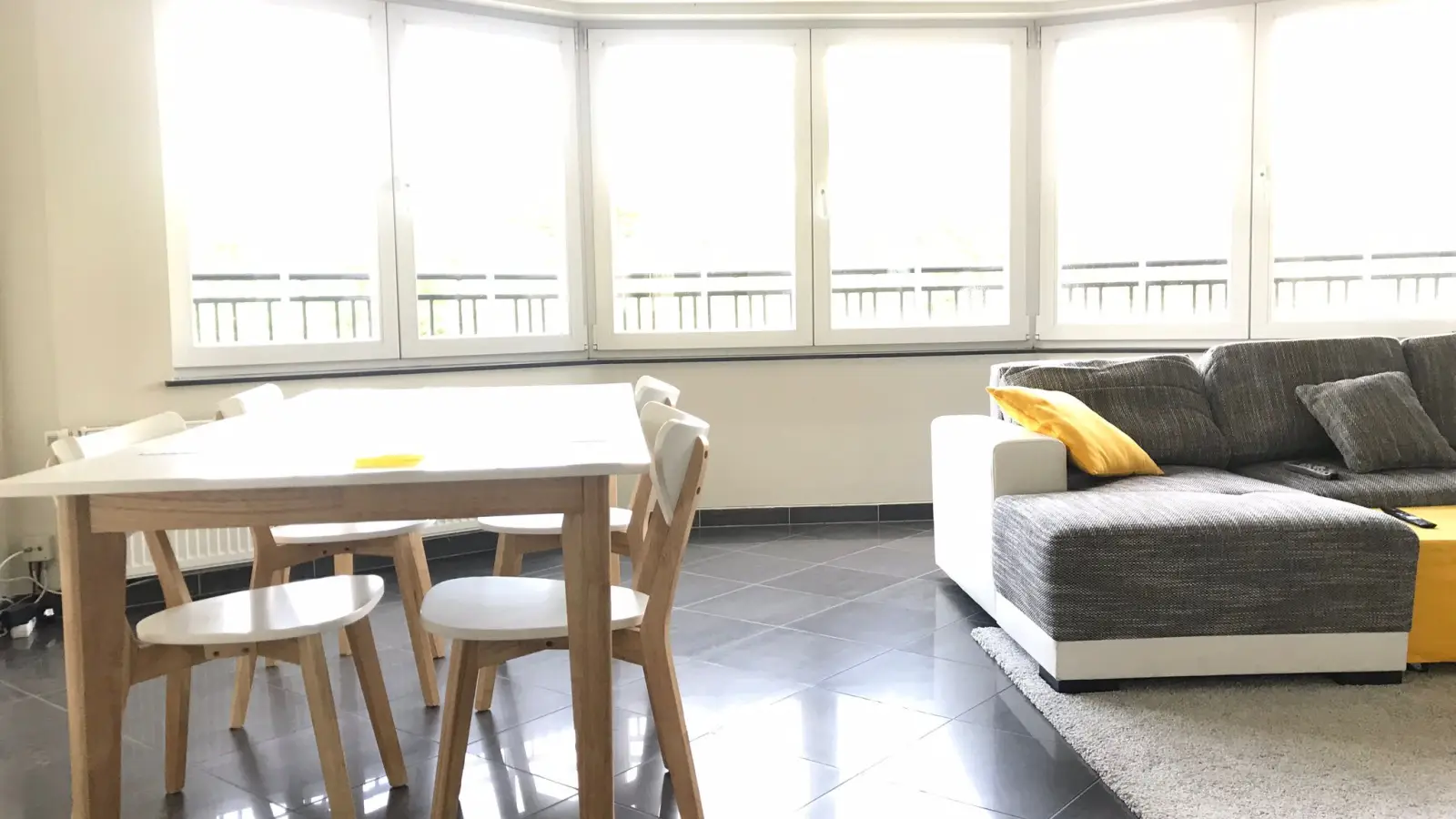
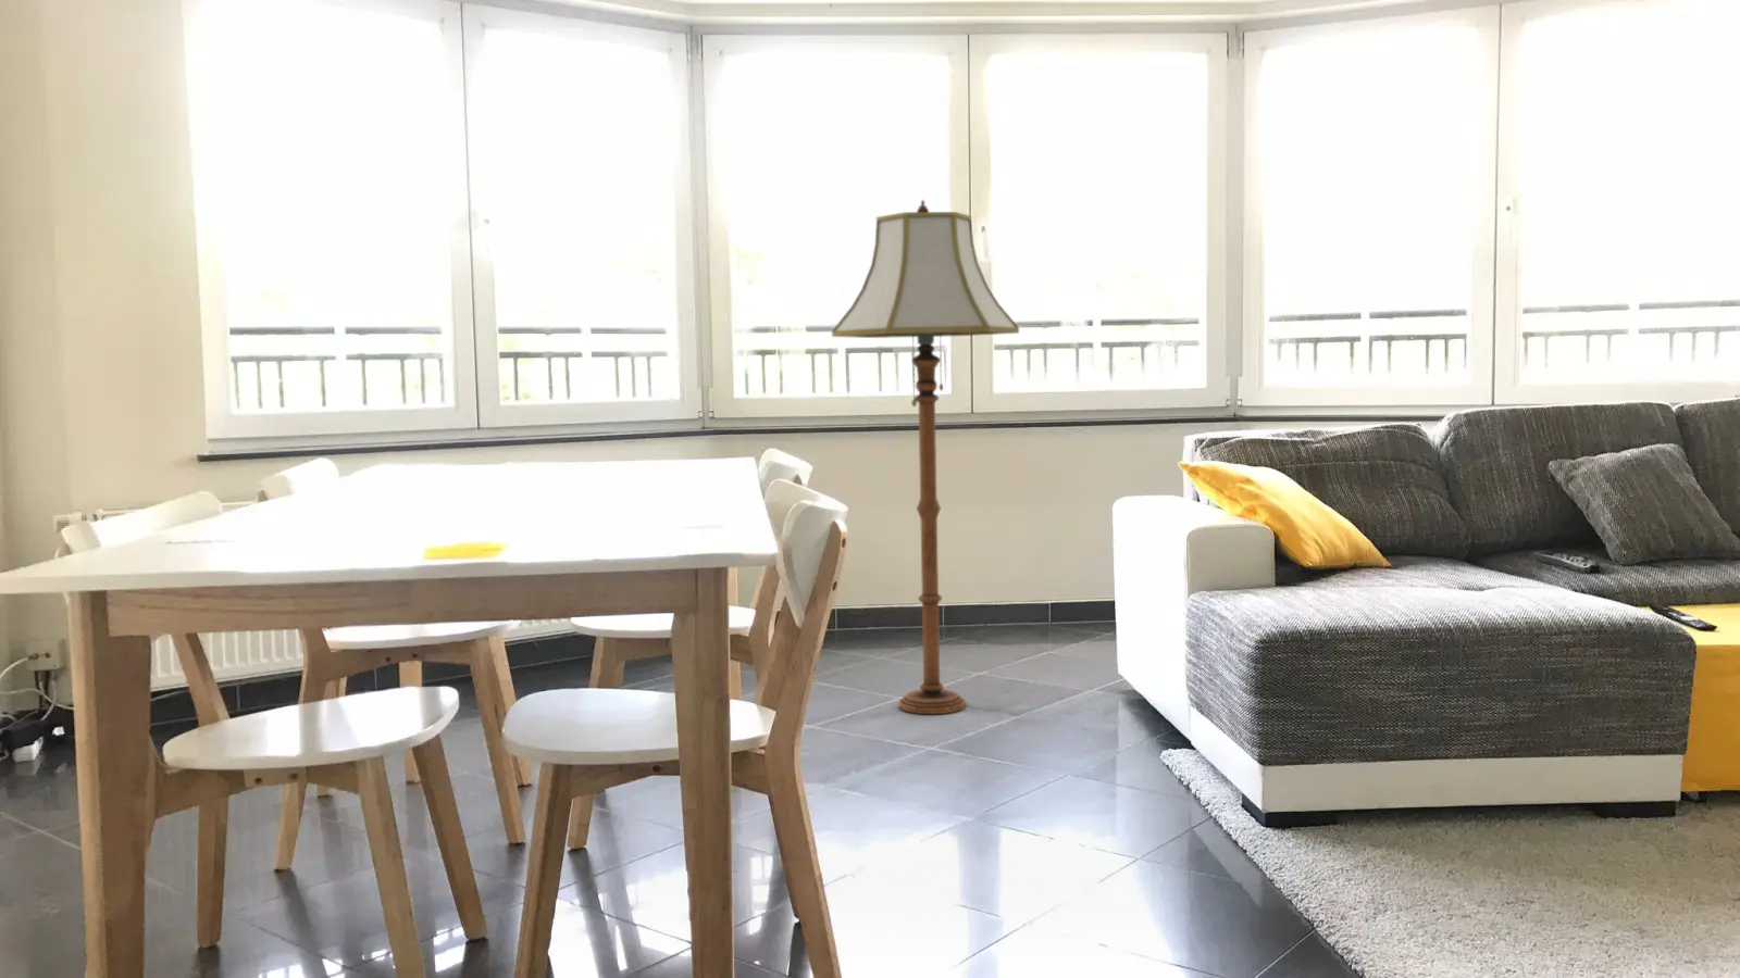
+ floor lamp (927, 456)
